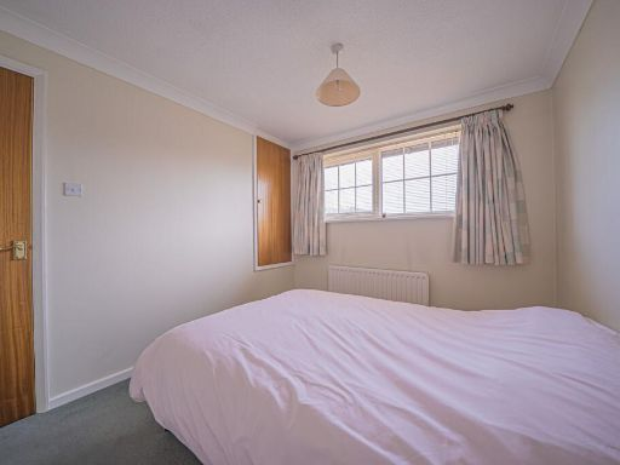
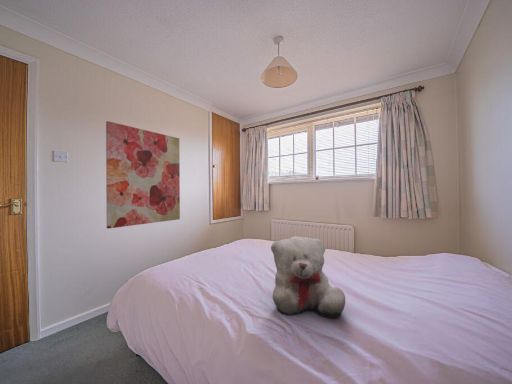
+ teddy bear (305, 270)
+ wall art (147, 177)
